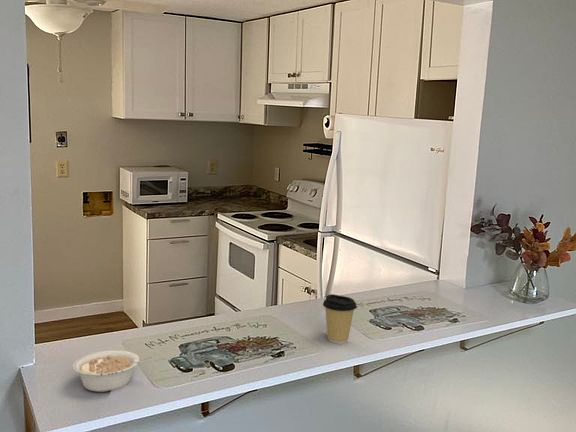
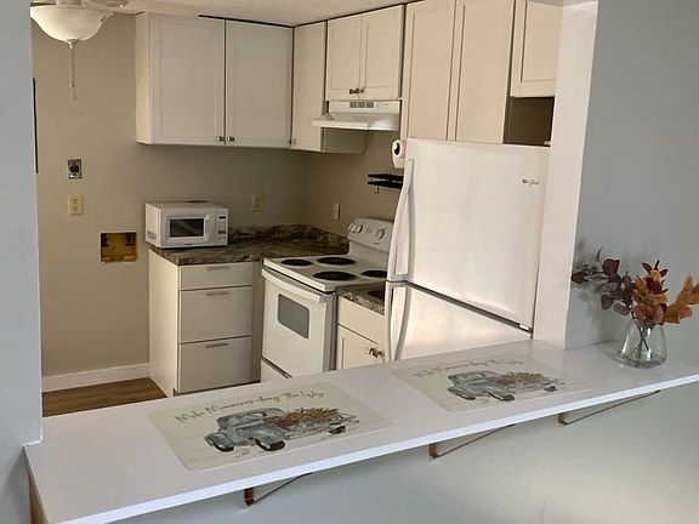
- legume (109, 369)
- coffee cup (338, 319)
